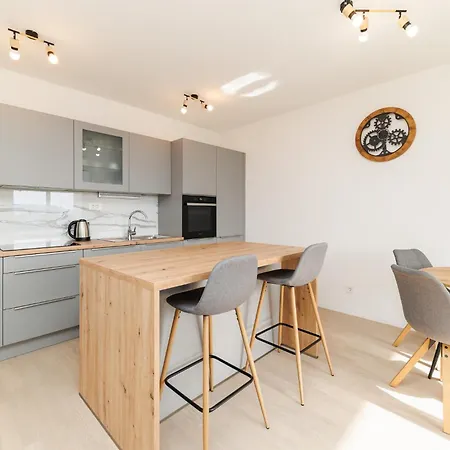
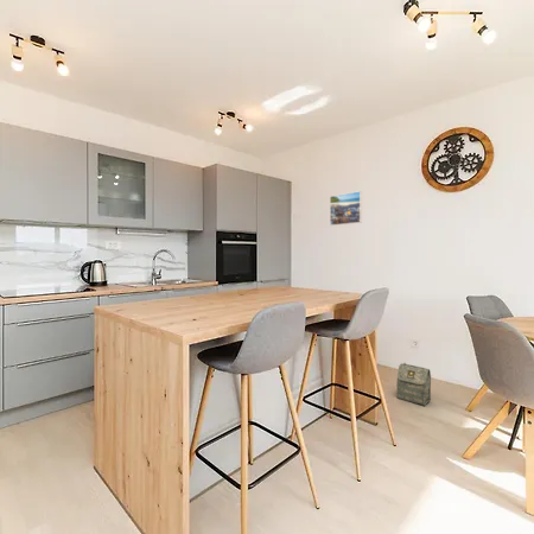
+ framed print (344, 209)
+ bag (413, 382)
